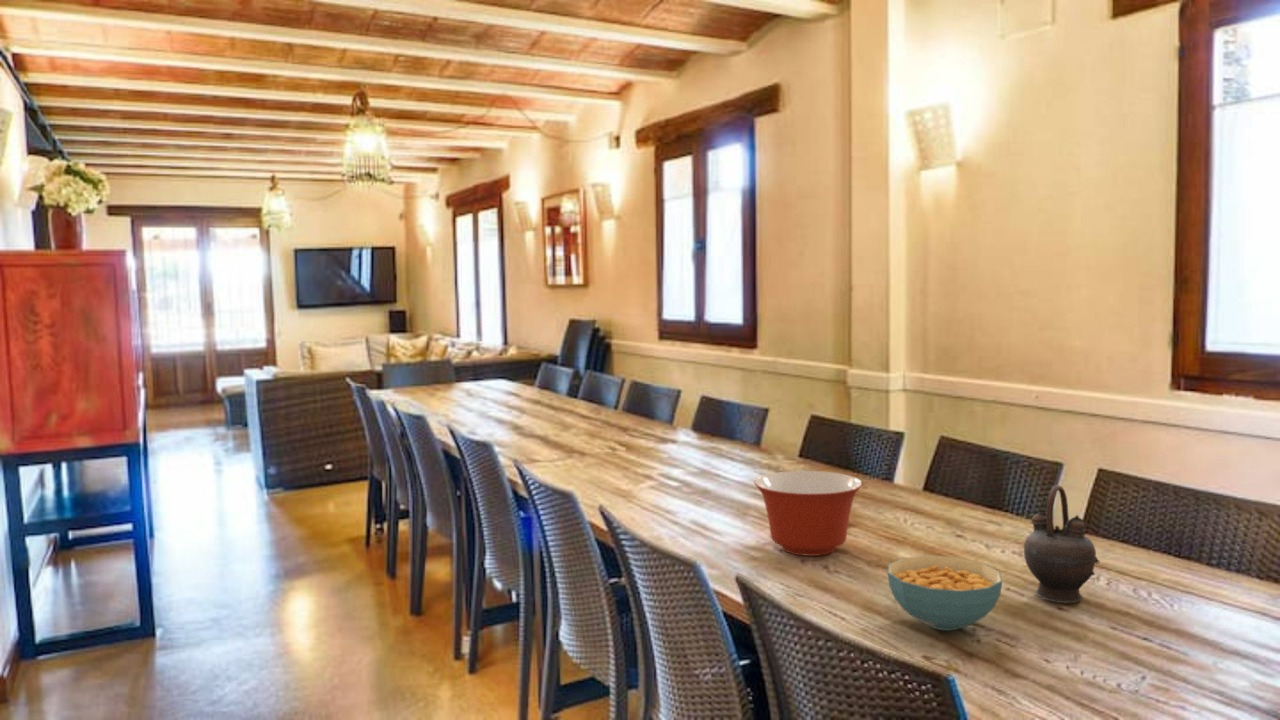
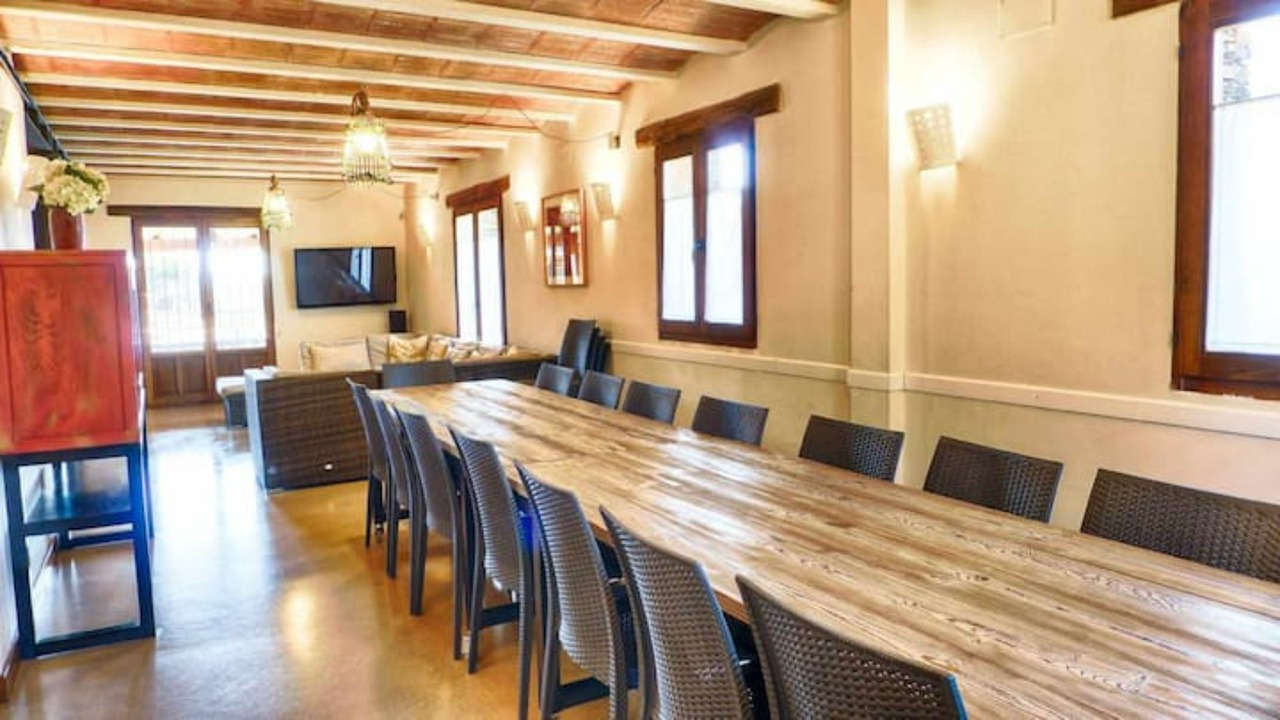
- cereal bowl (943, 598)
- teapot (1062, 540)
- mixing bowl (808, 514)
